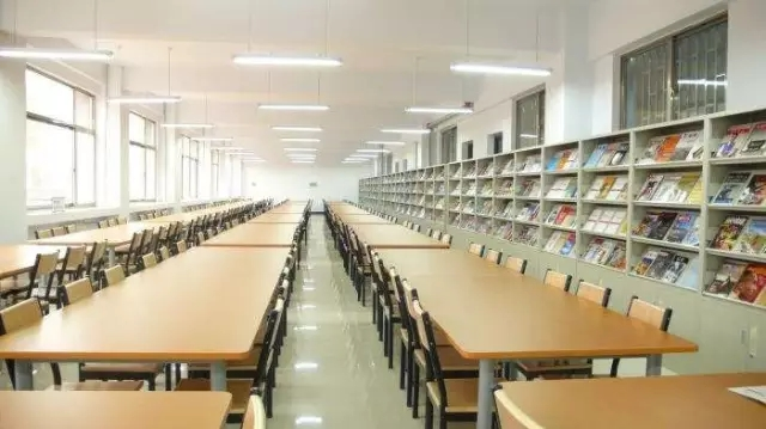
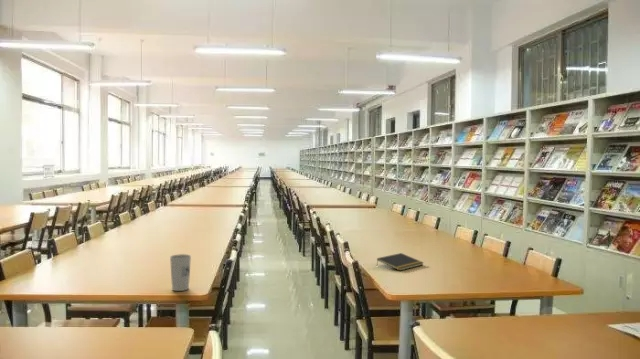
+ cup (180, 272)
+ notepad (400, 261)
